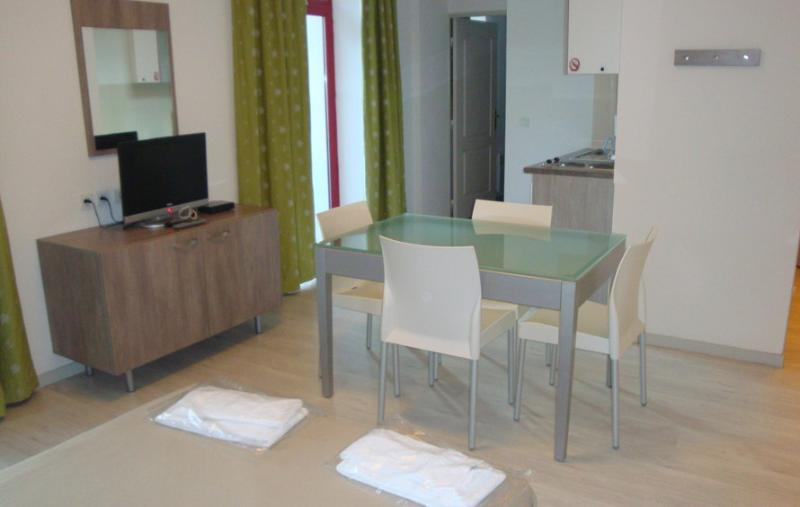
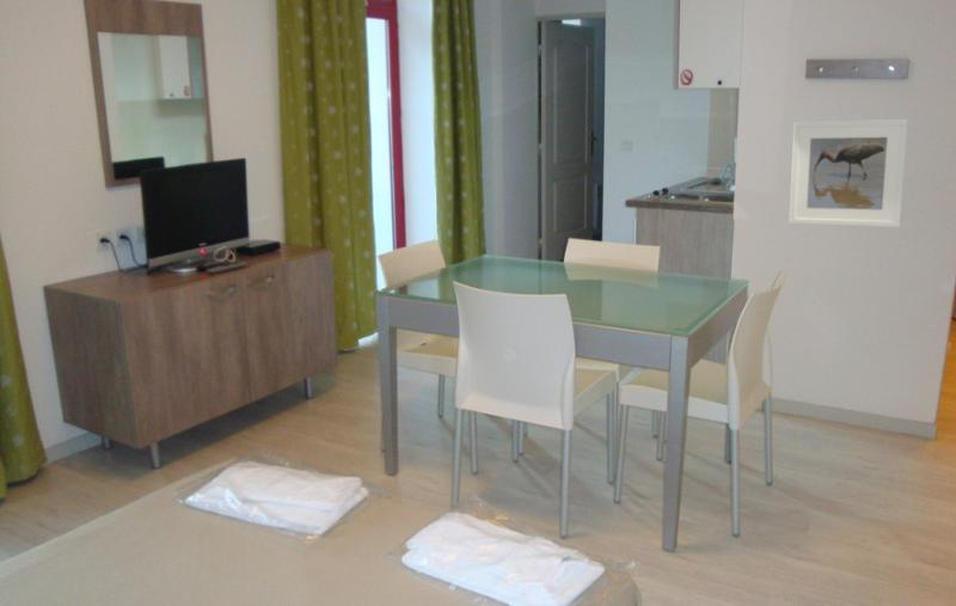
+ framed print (846, 173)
